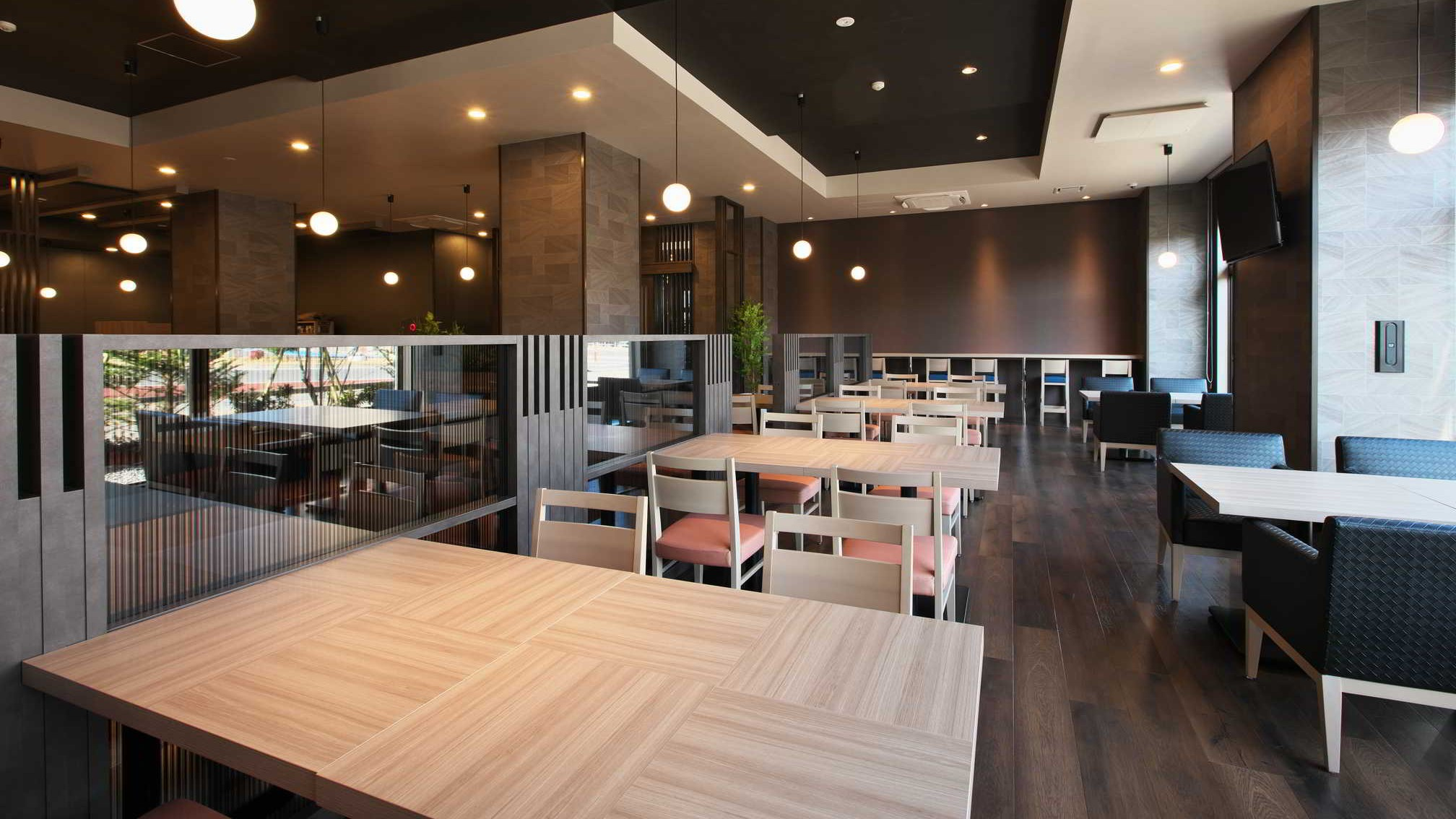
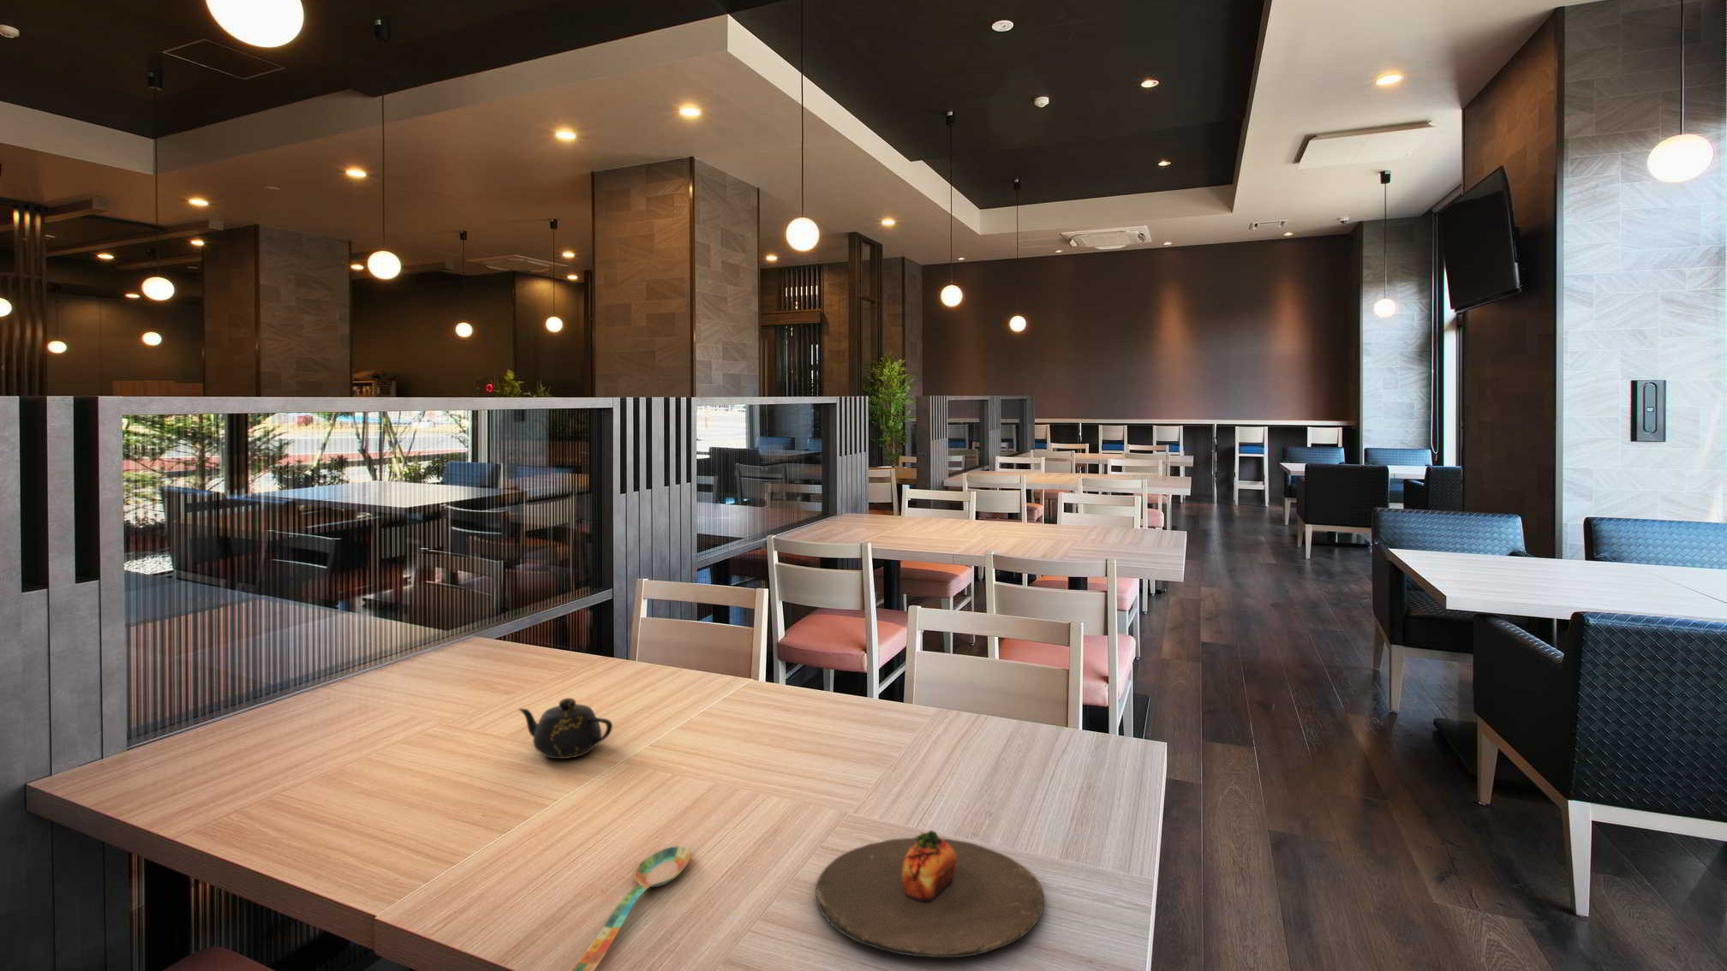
+ spoon (632, 905)
+ plate (929, 862)
+ teapot (565, 726)
